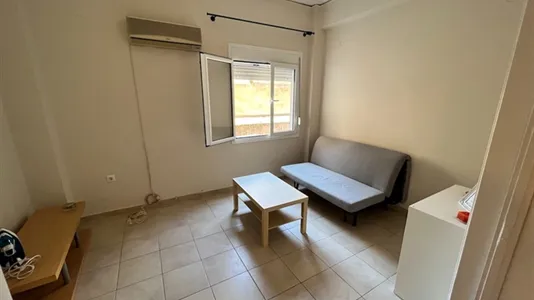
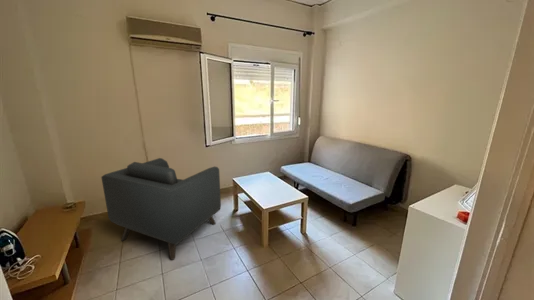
+ armchair (167, 197)
